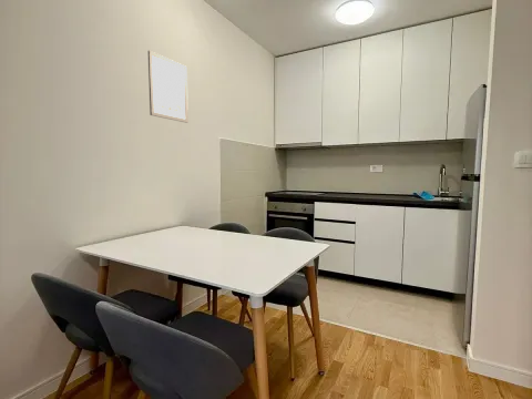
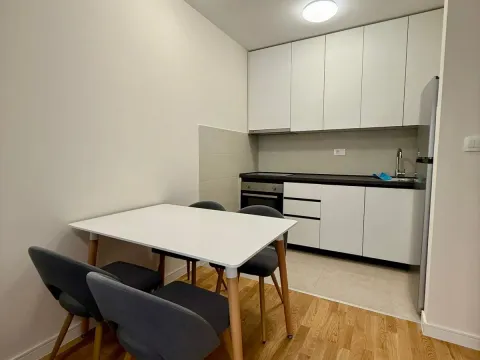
- wall art (170, 89)
